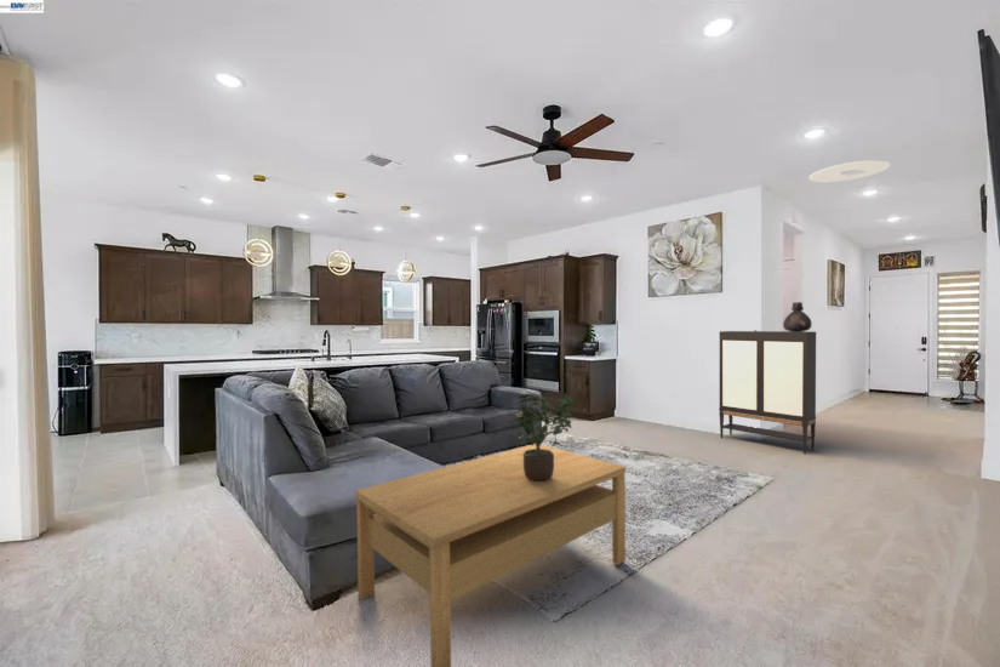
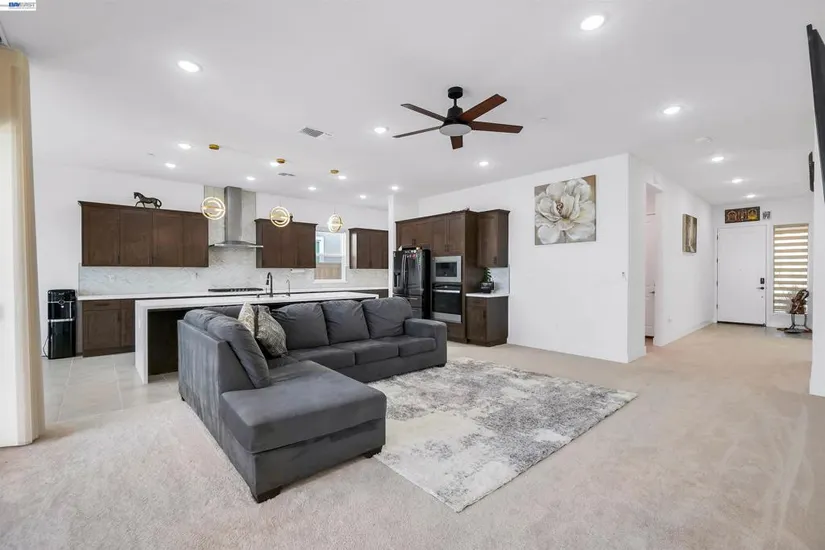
- potted plant (543, 433)
- ceiling light (847, 169)
- storage cabinet (765, 387)
- coffee table (499, 528)
- vessel (796, 317)
